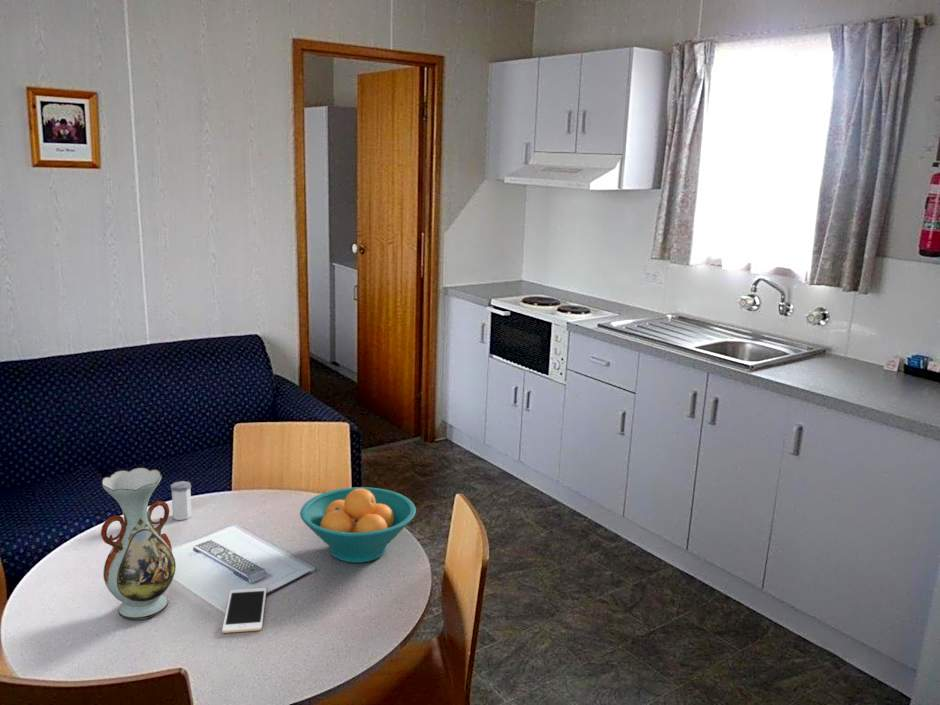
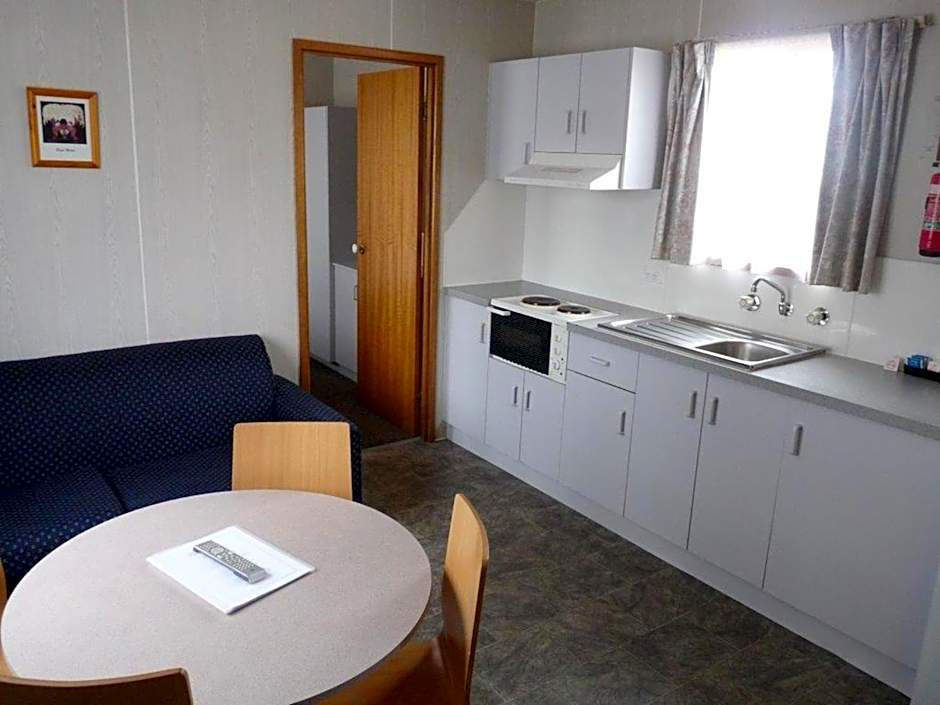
- salt shaker (181, 500)
- fruit bowl (358, 520)
- vase (138, 544)
- cell phone (245, 609)
